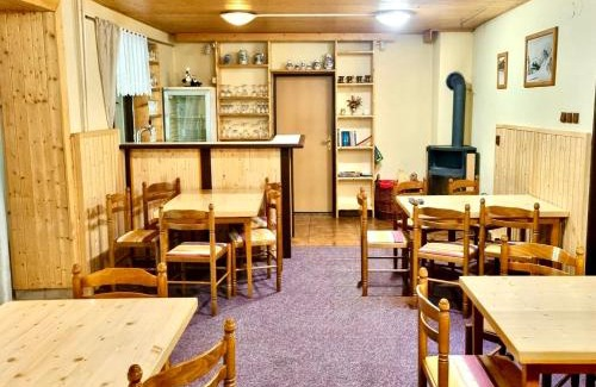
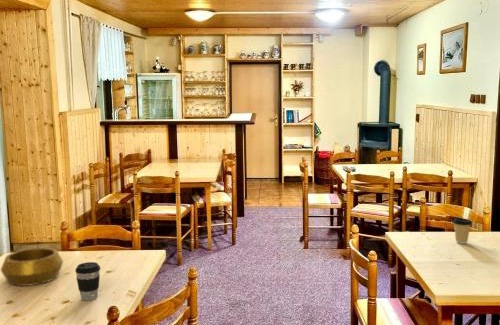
+ decorative bowl (32, 266)
+ coffee cup (461, 230)
+ coffee cup (88, 281)
